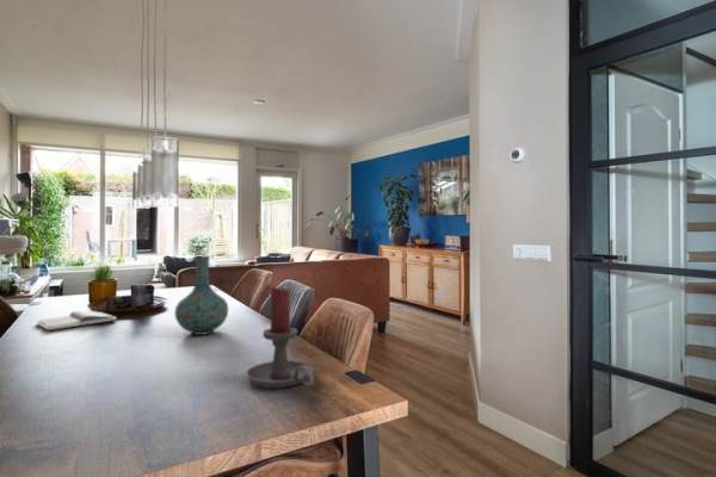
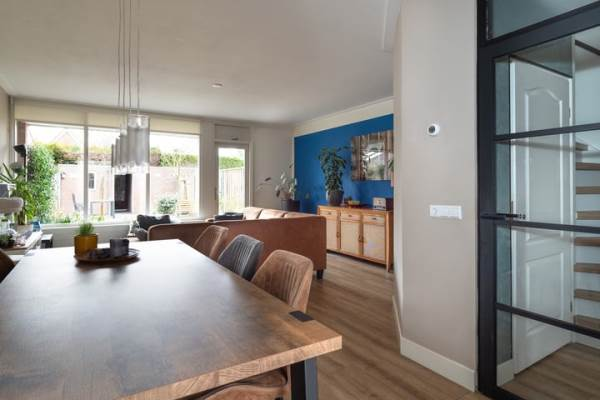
- vase (202, 293)
- candle holder (285, 333)
- book (76, 318)
